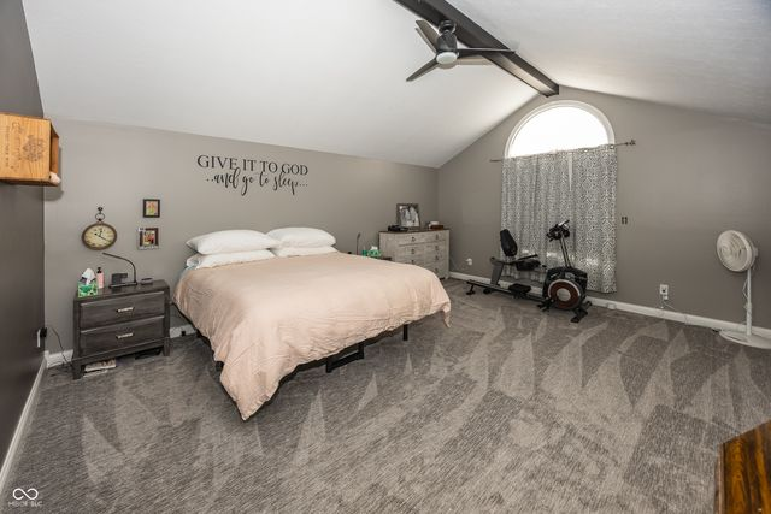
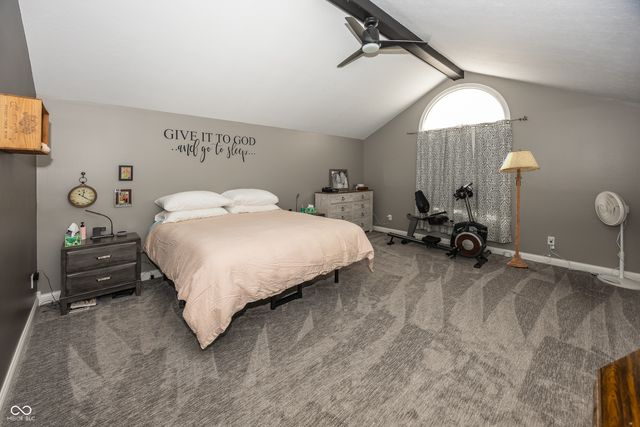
+ floor lamp (518, 207)
